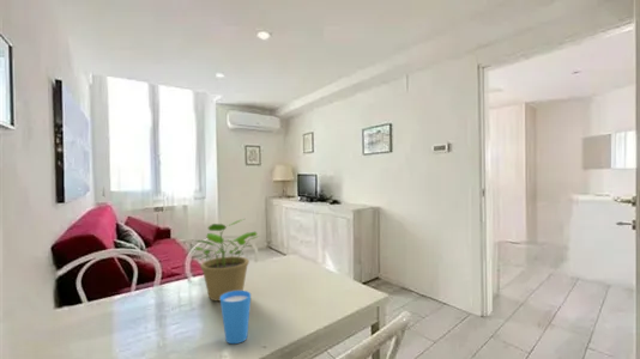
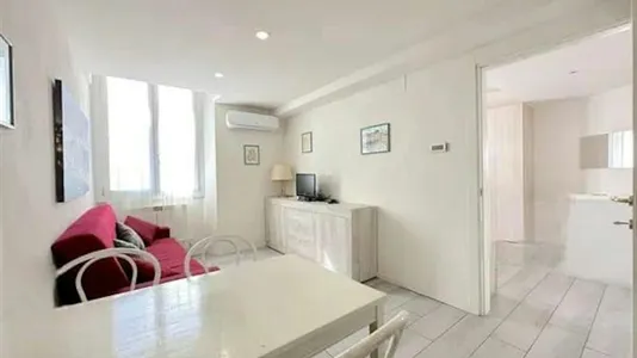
- cup (236, 317)
- potted plant (222, 256)
